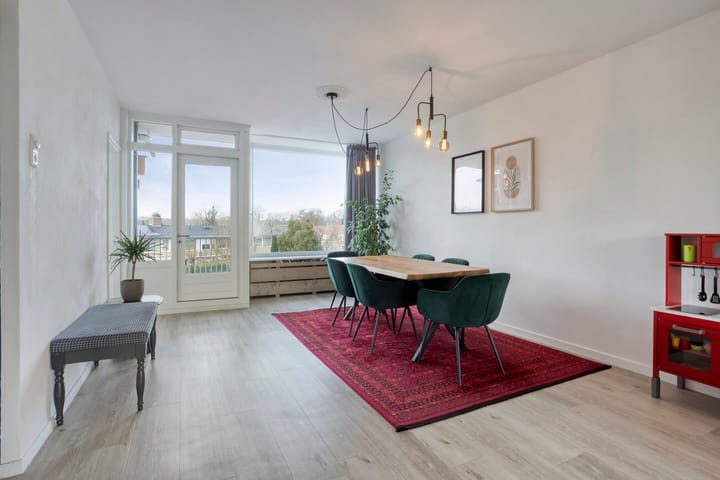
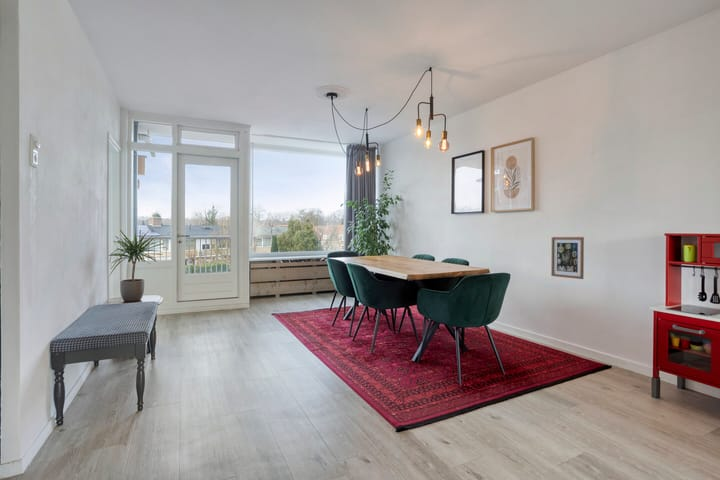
+ wall art (566, 257)
